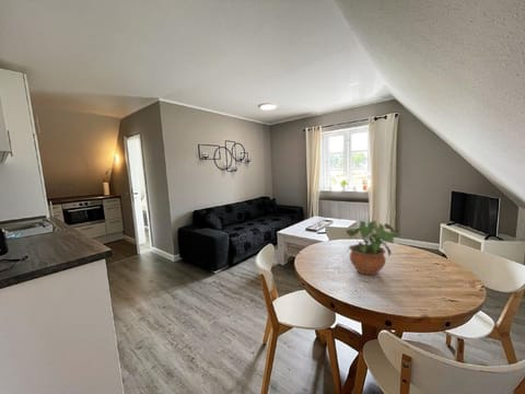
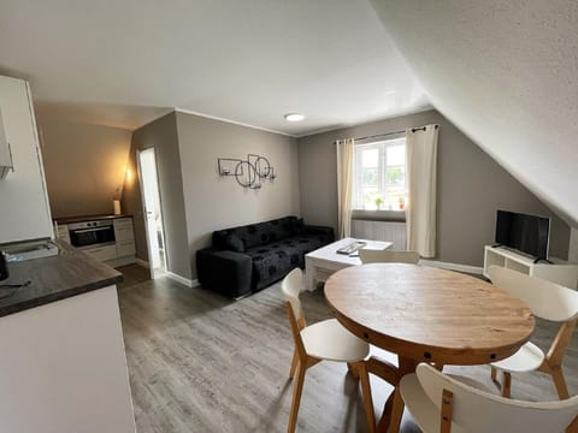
- potted plant (370, 245)
